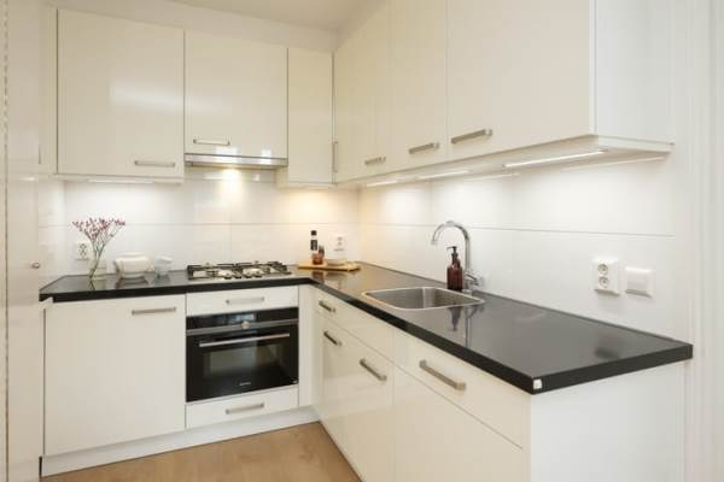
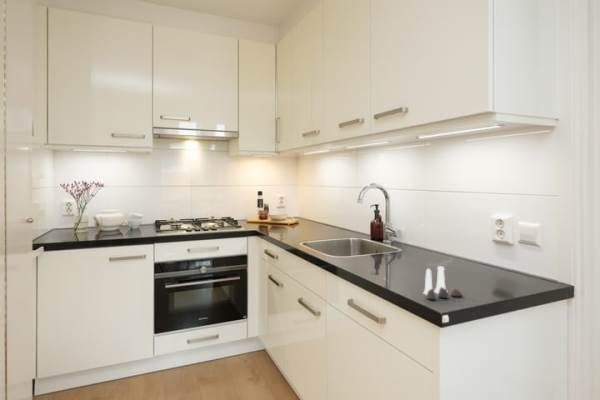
+ salt and pepper shaker set (440, 281)
